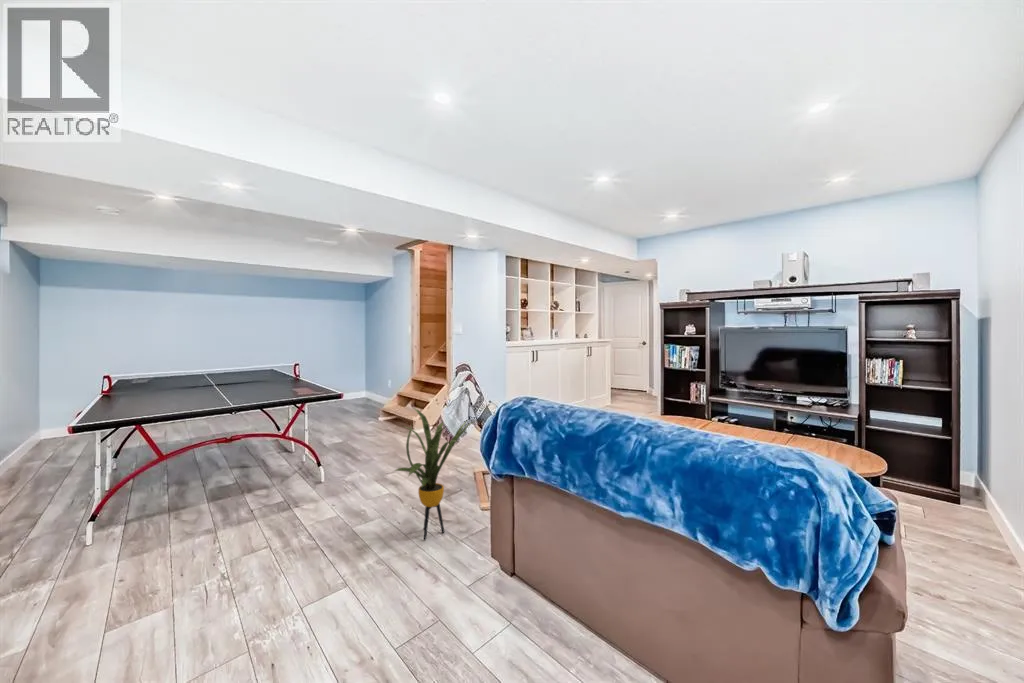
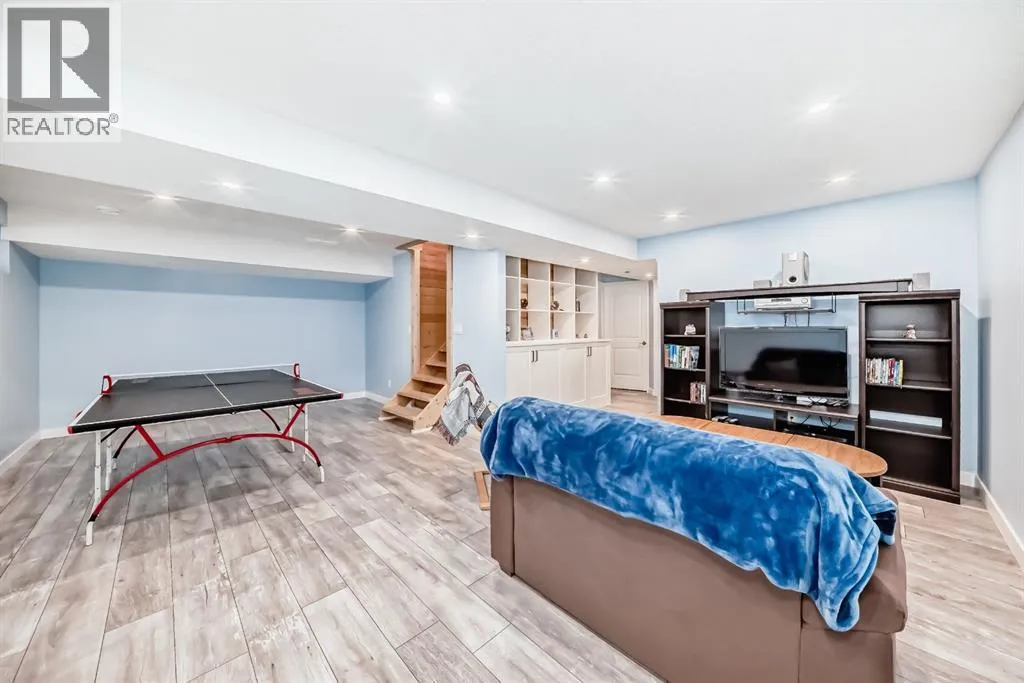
- house plant (433, 471)
